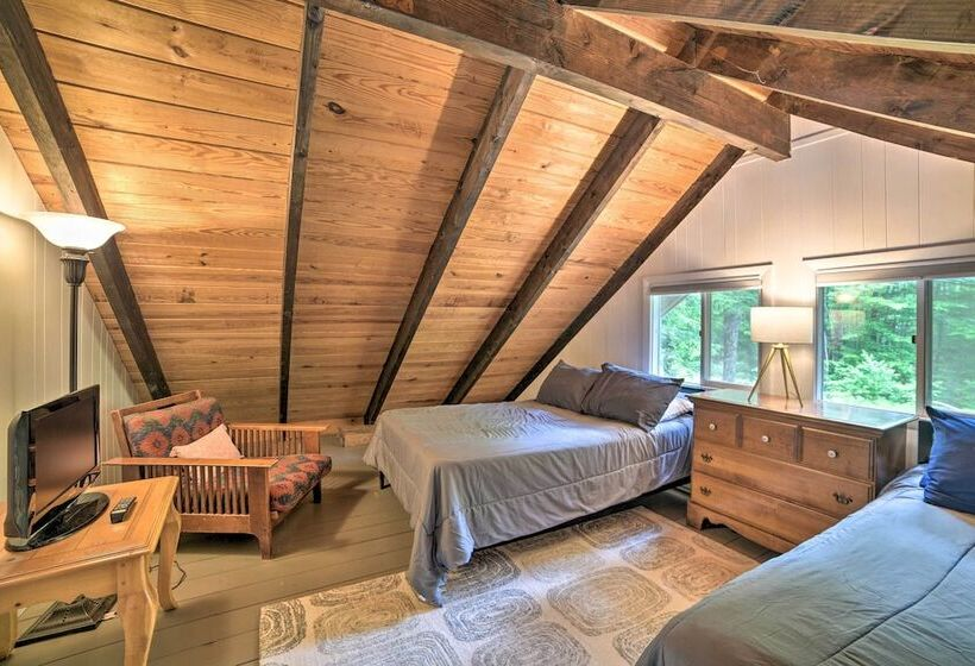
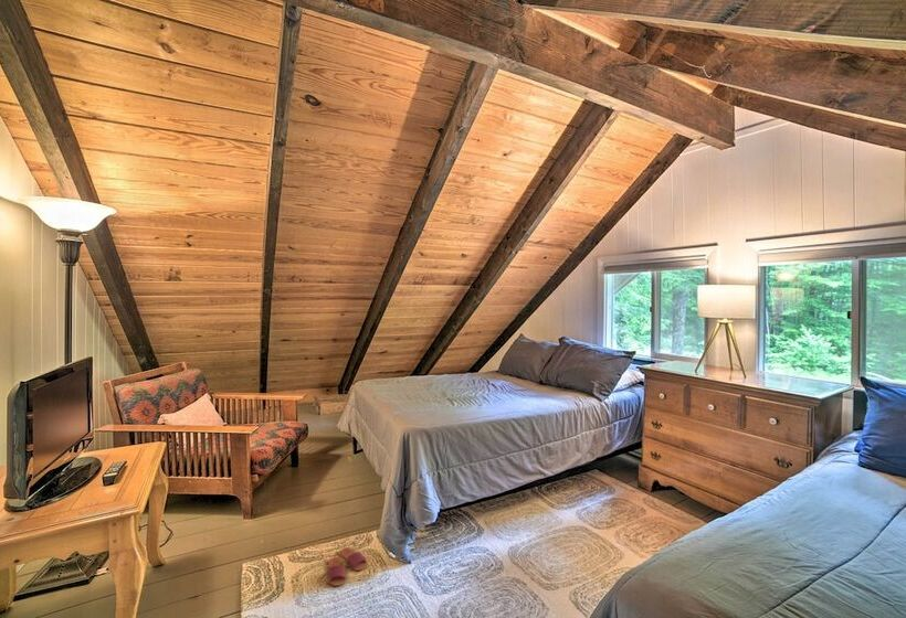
+ slippers (347, 561)
